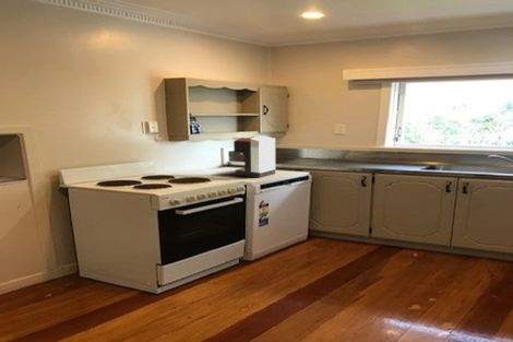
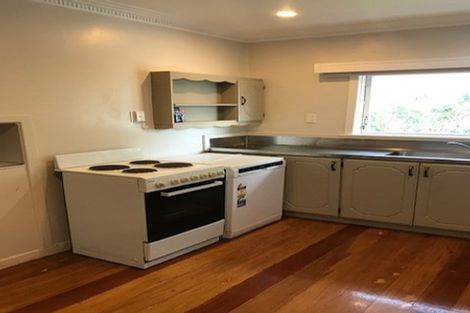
- coffee maker (251, 154)
